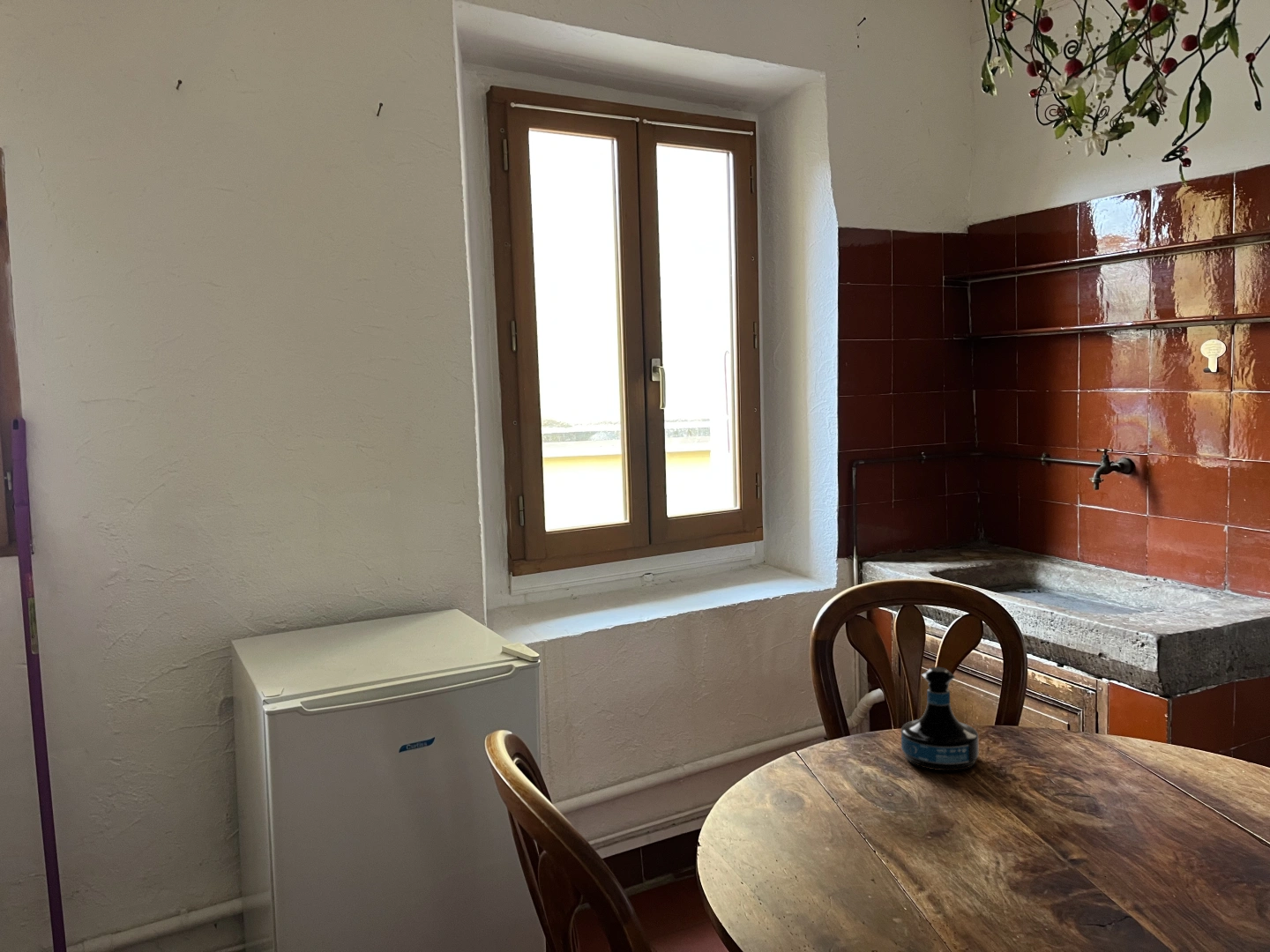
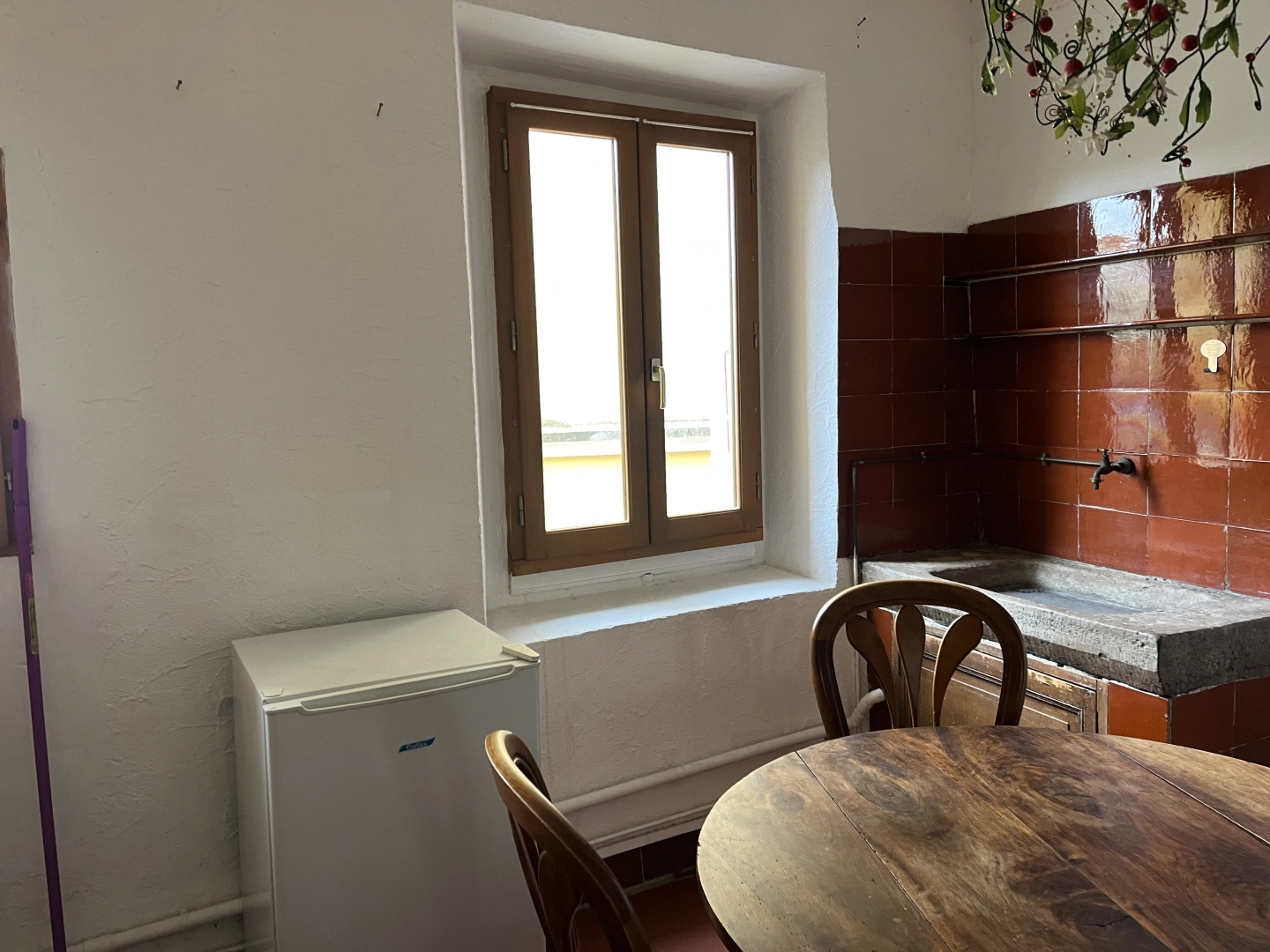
- tequila bottle (938, 713)
